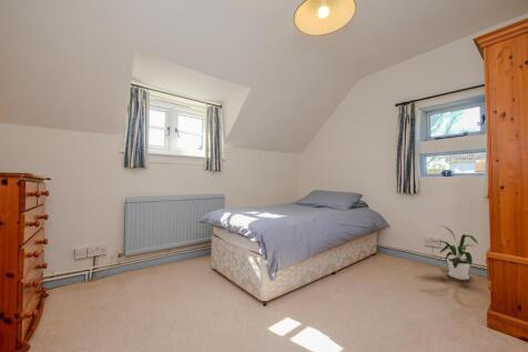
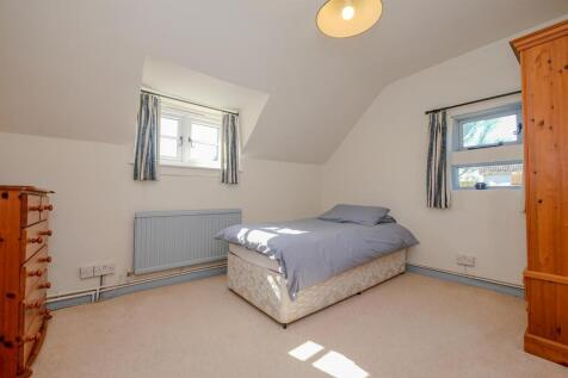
- house plant (456, 252)
